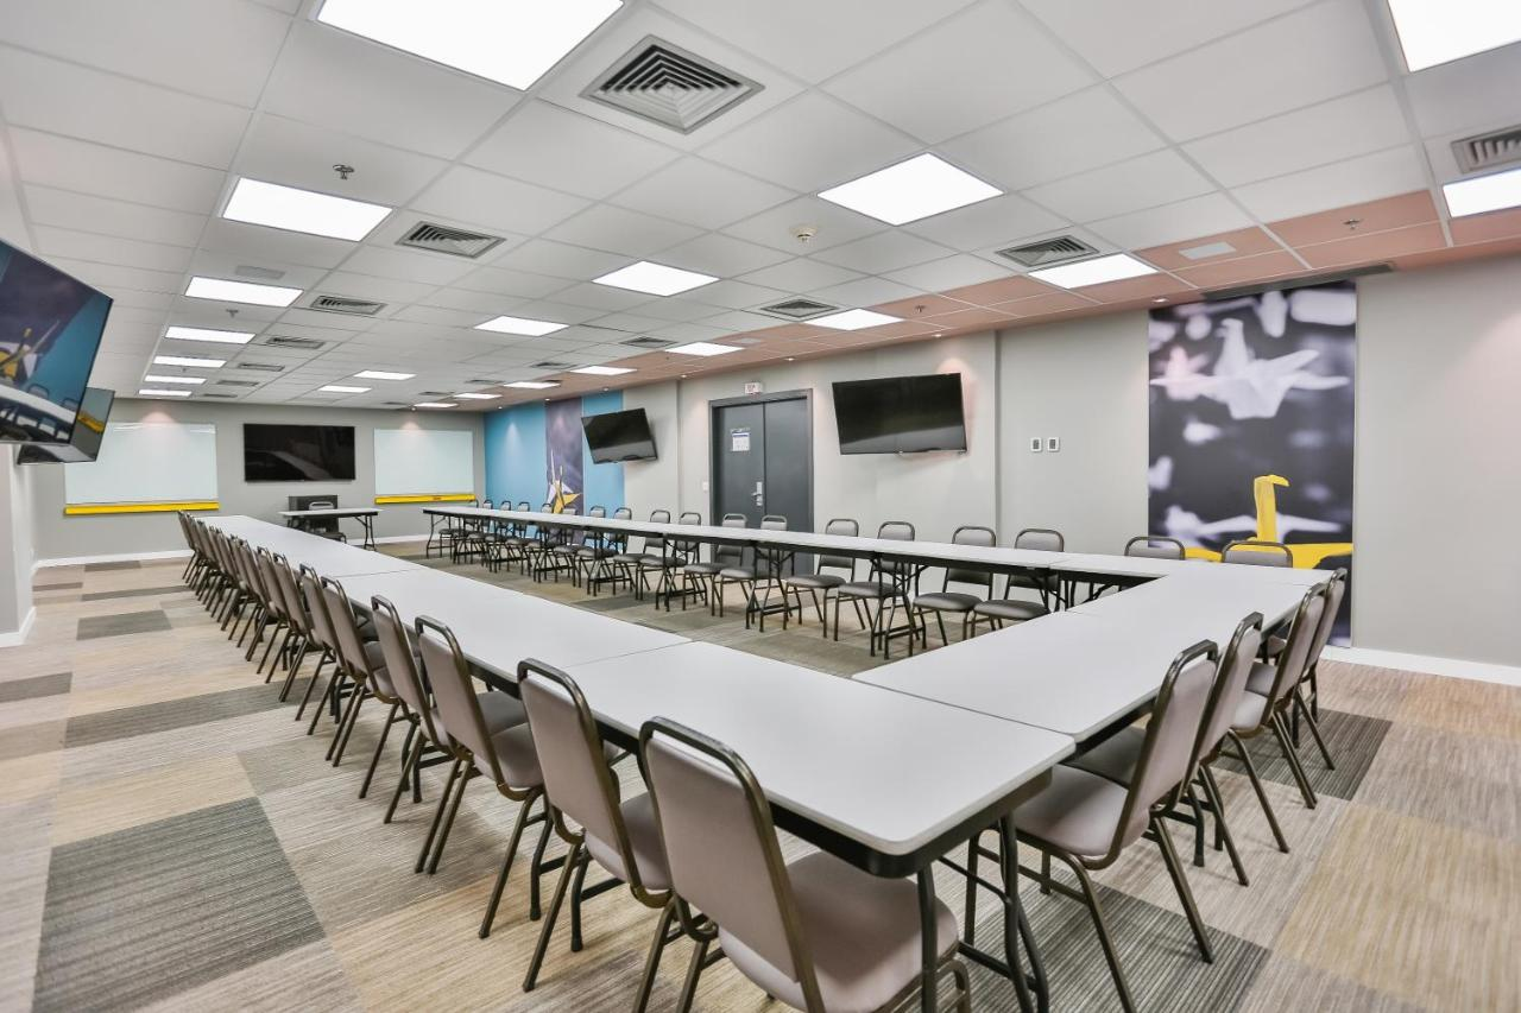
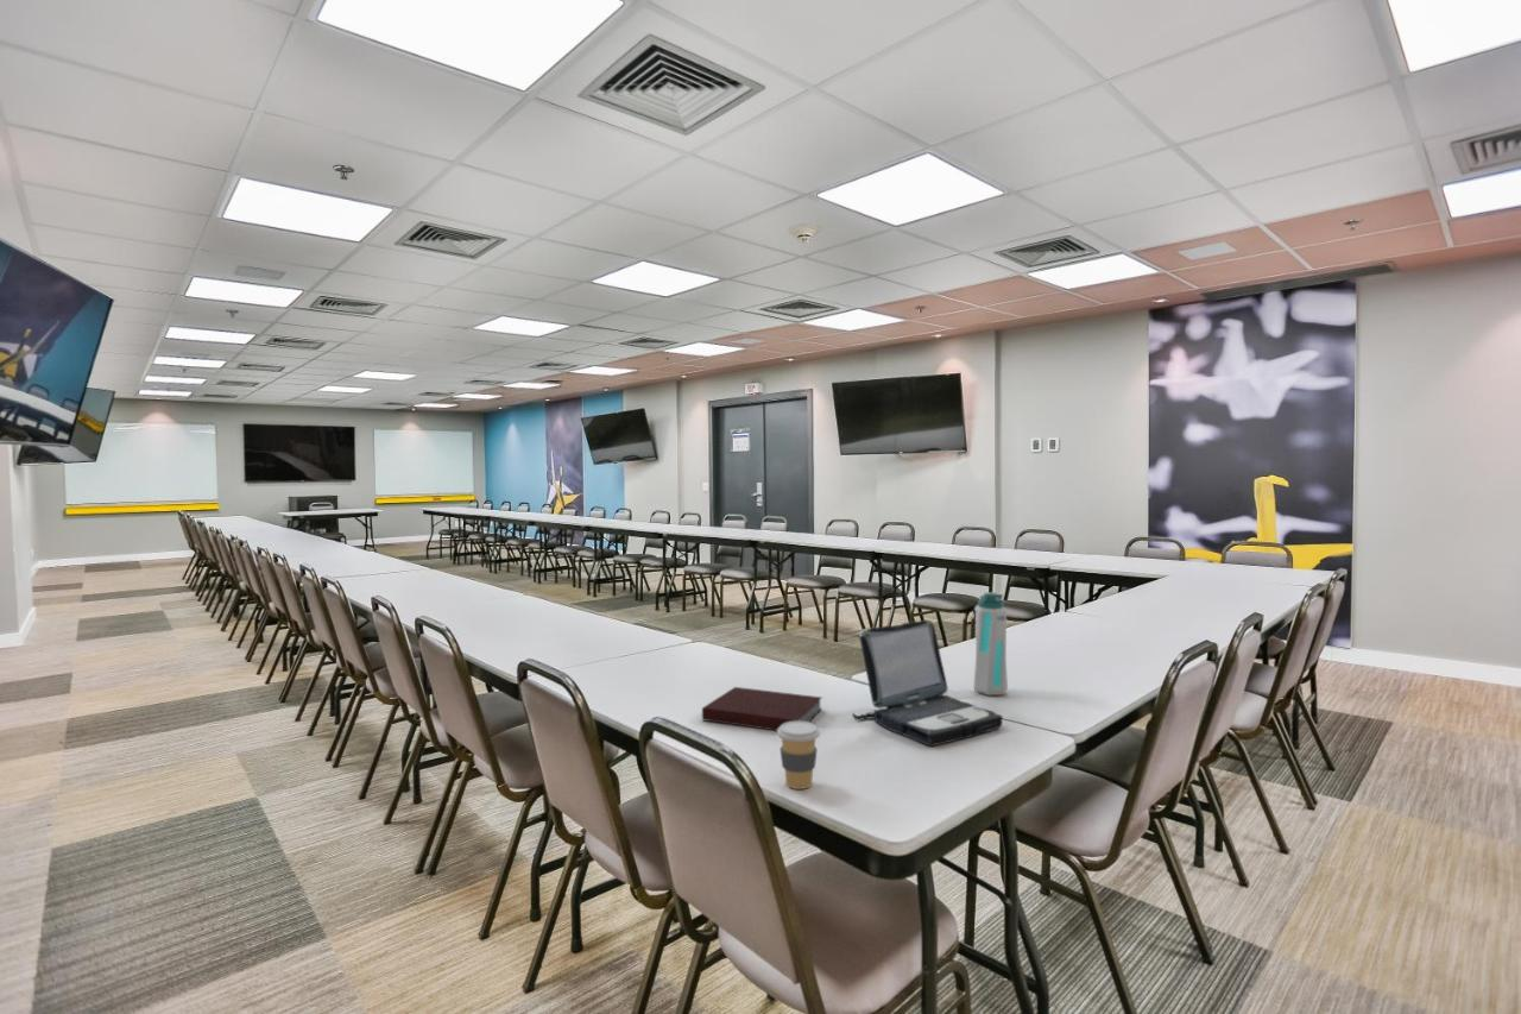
+ water bottle (991, 642)
+ laptop (926, 676)
+ coffee cup (799, 755)
+ notebook (763, 708)
